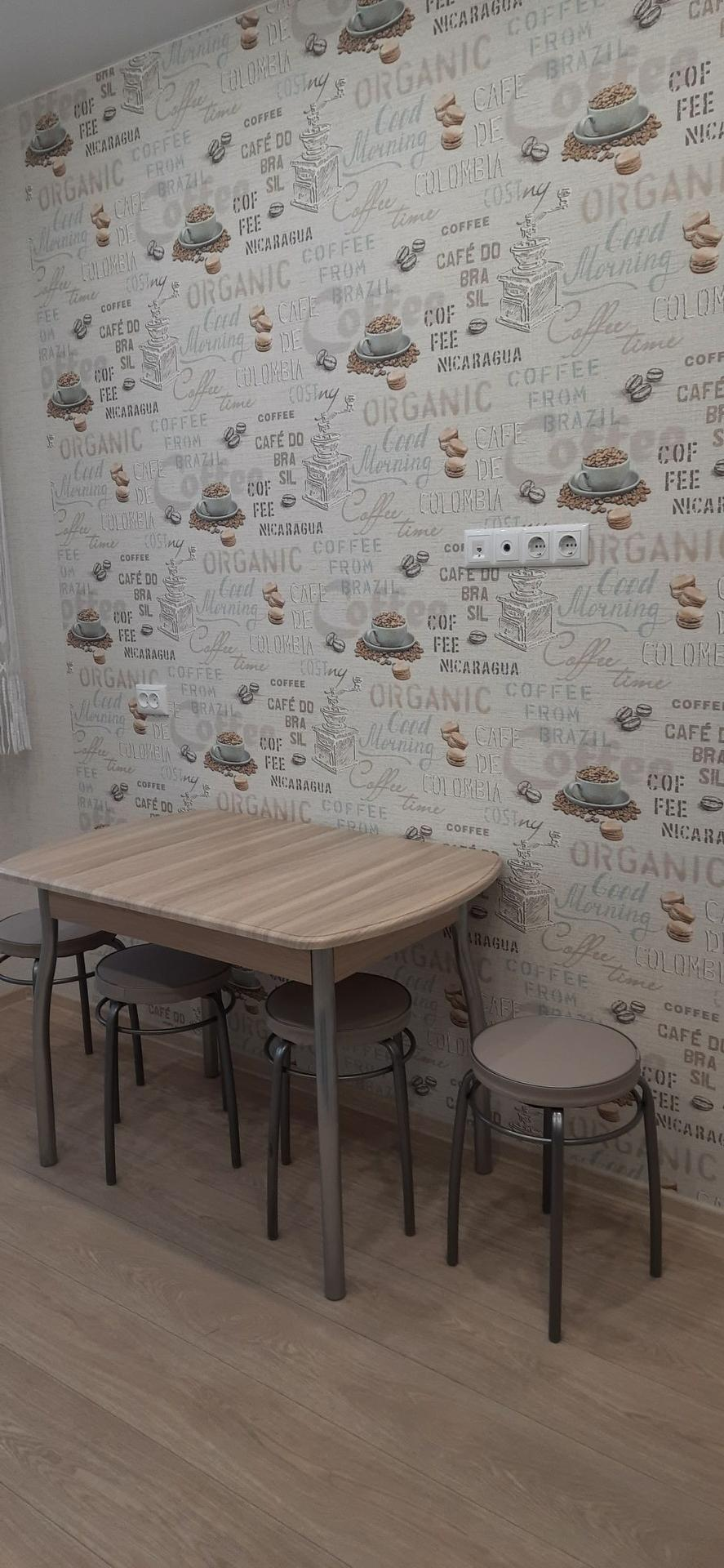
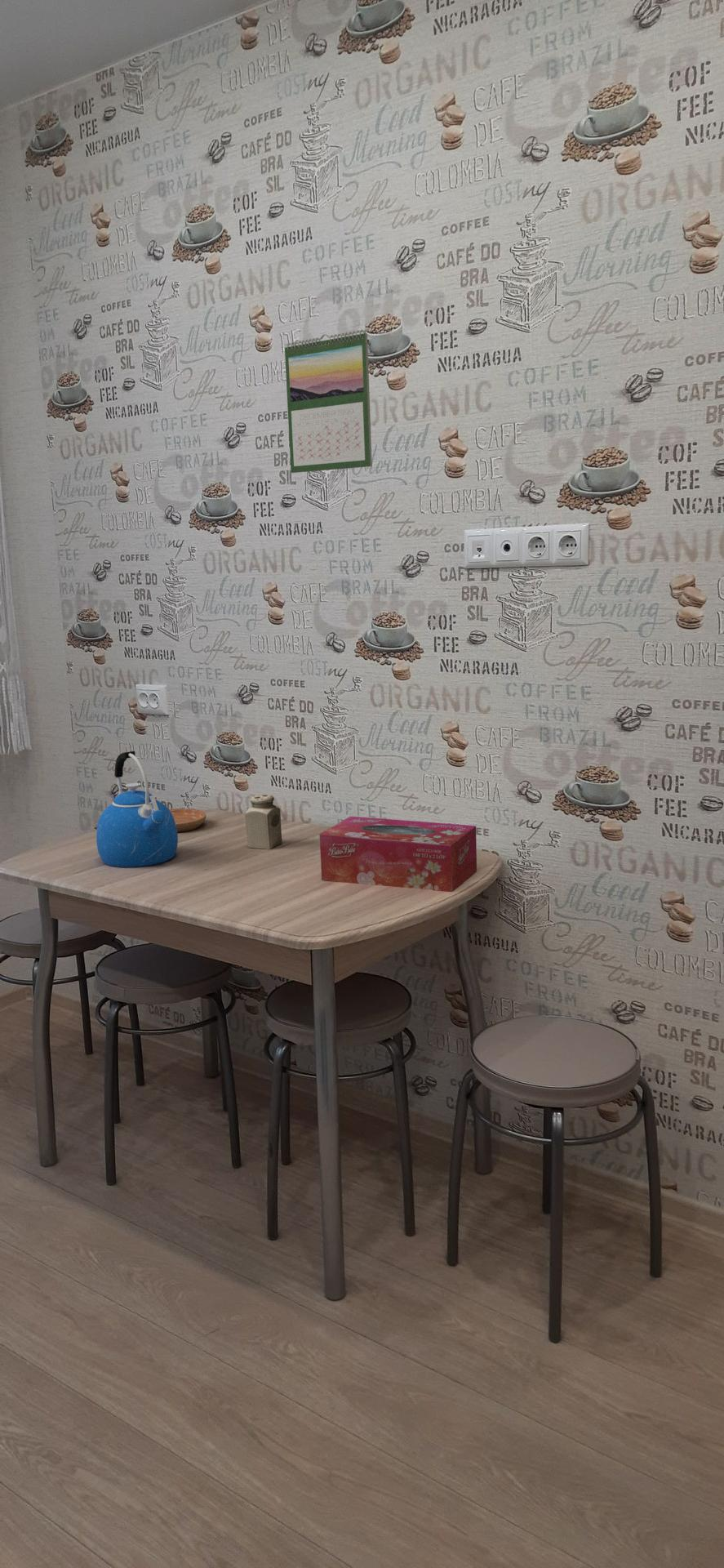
+ calendar (327, 403)
+ kettle (138, 807)
+ salt shaker (263, 820)
+ saucer (175, 821)
+ tissue box (398, 853)
